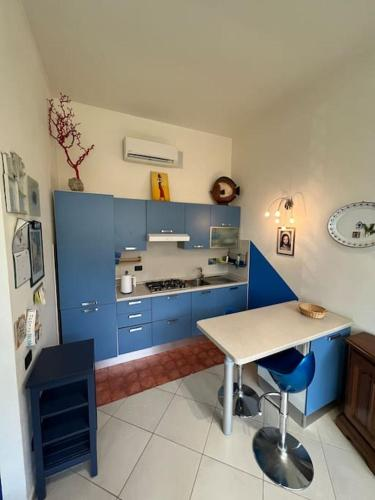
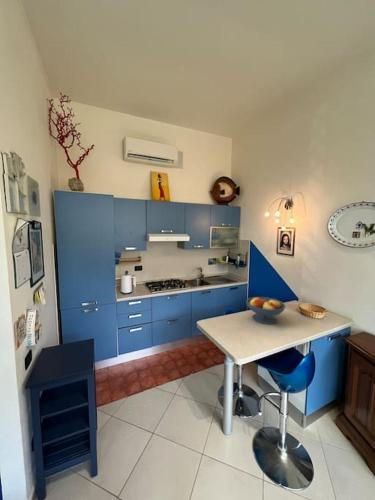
+ fruit bowl (265, 308)
